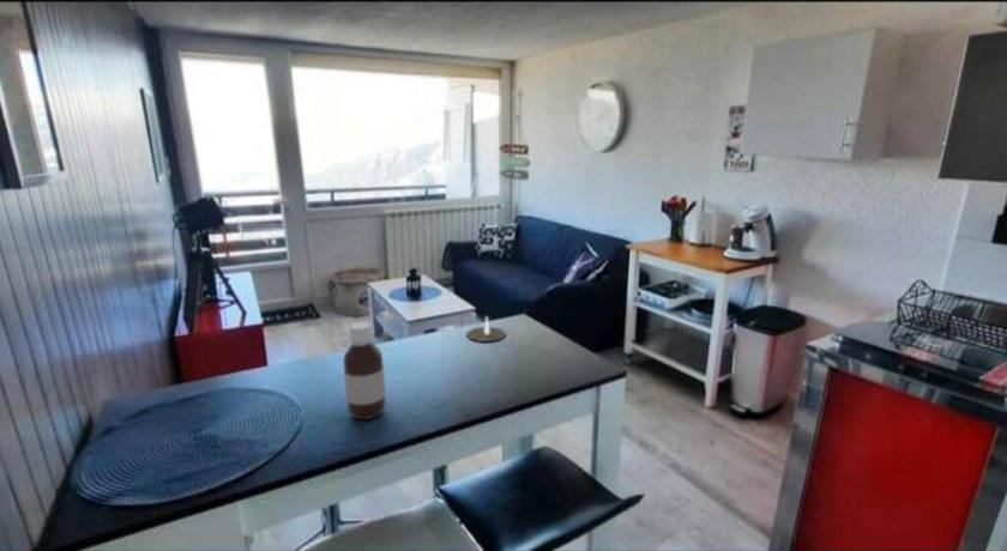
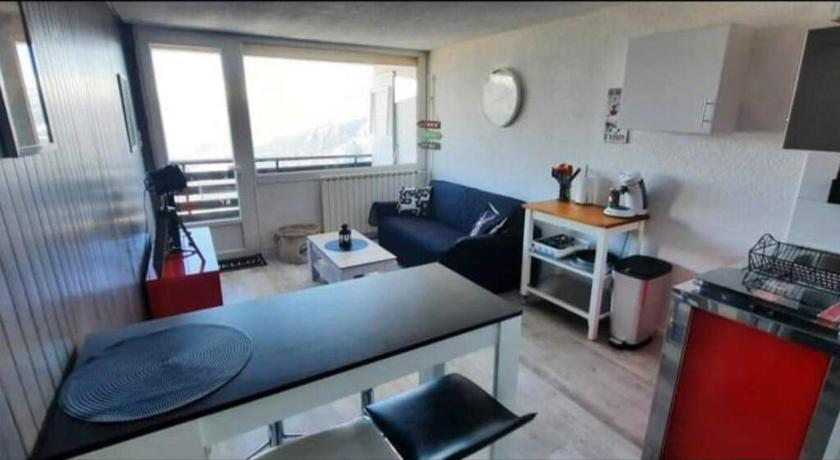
- bottle (363, 369)
- candle (486, 325)
